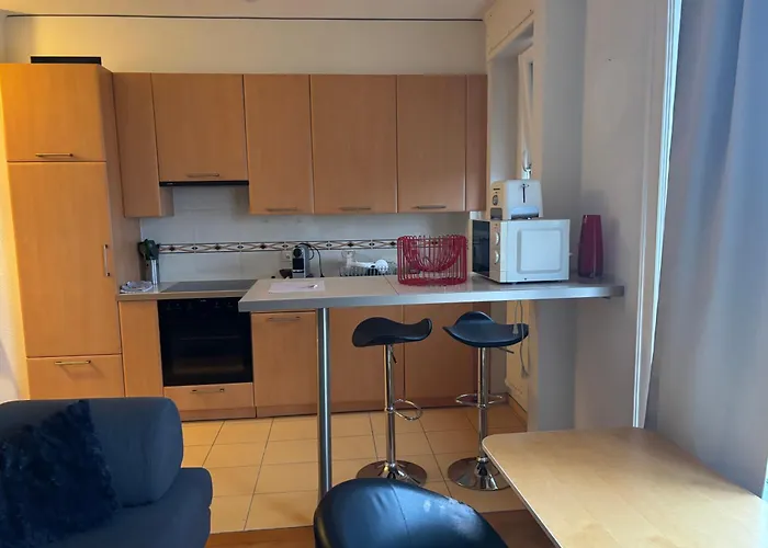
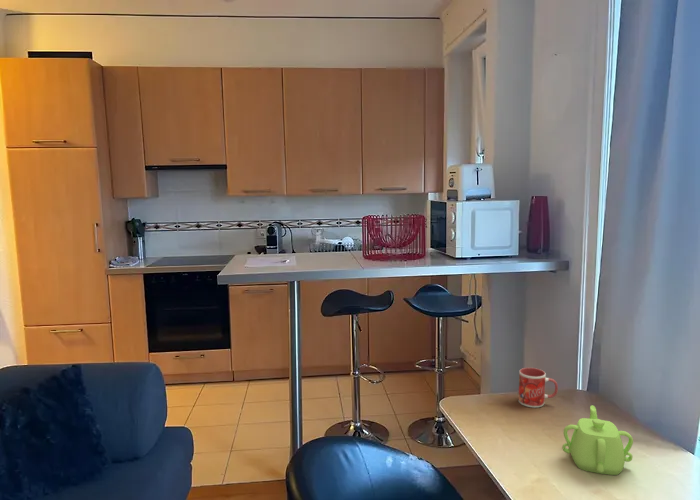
+ teapot (596, 438)
+ mug (538, 388)
